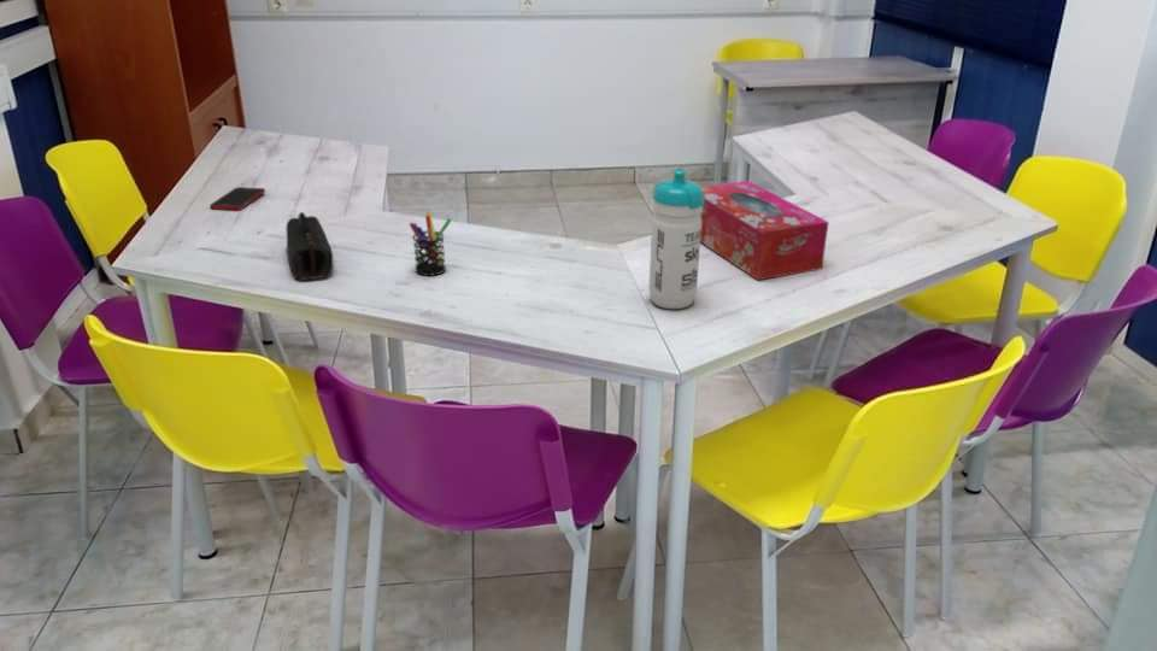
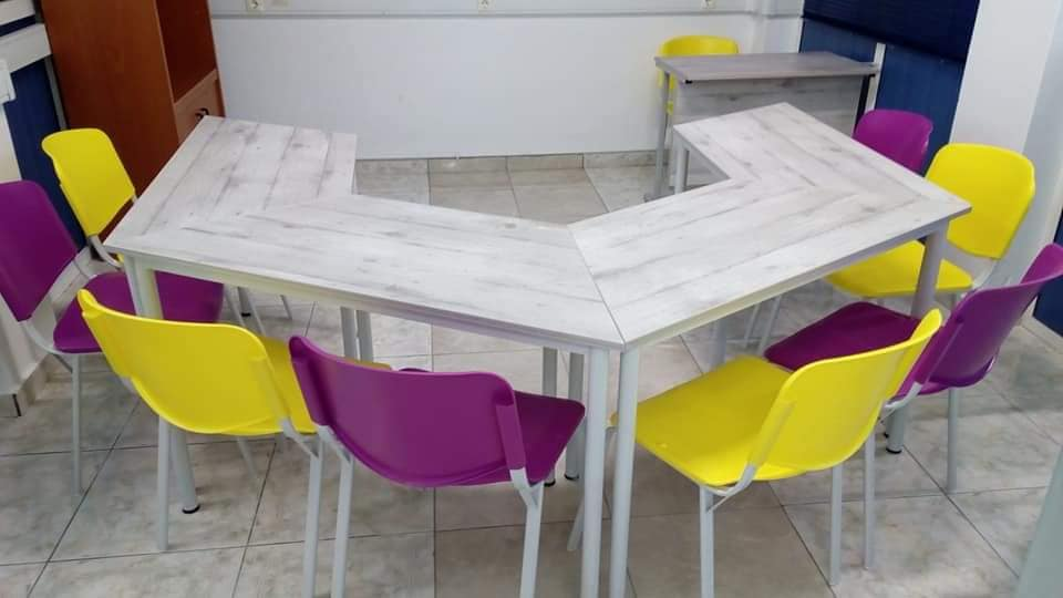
- cell phone (237, 198)
- pencil case (306, 237)
- water bottle (675, 237)
- pen holder (431, 240)
- tissue box (752, 227)
